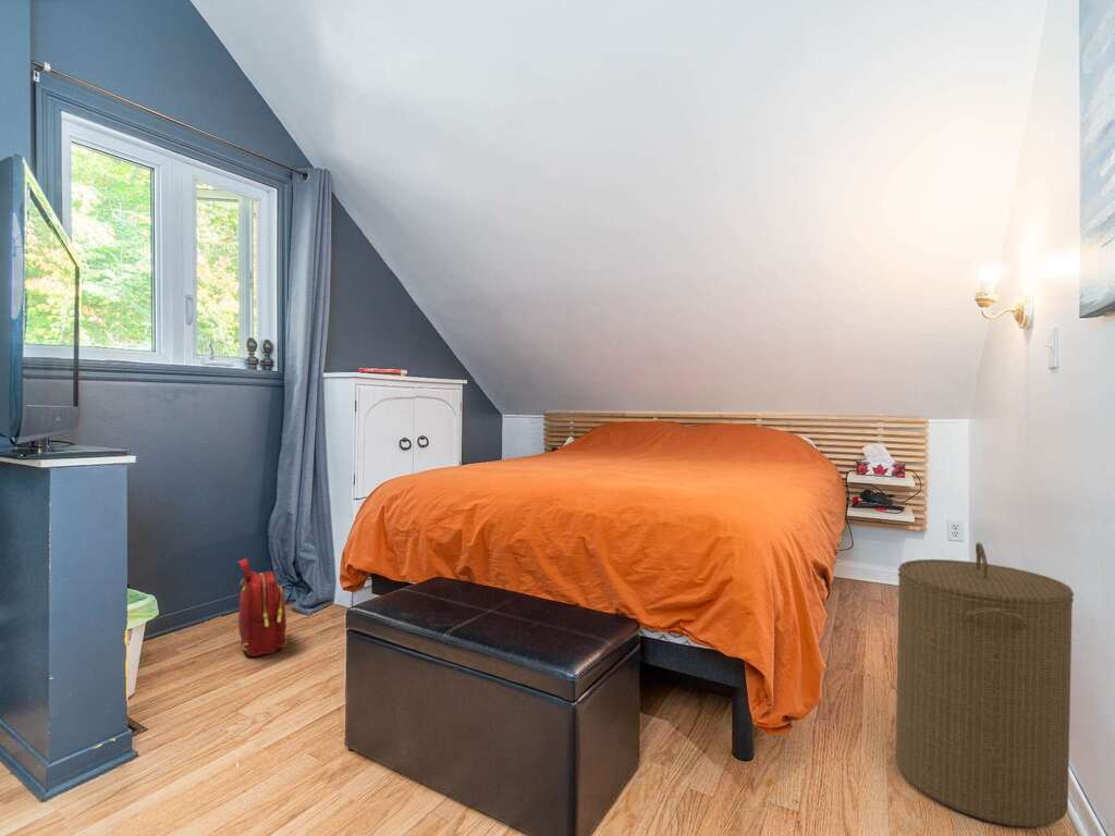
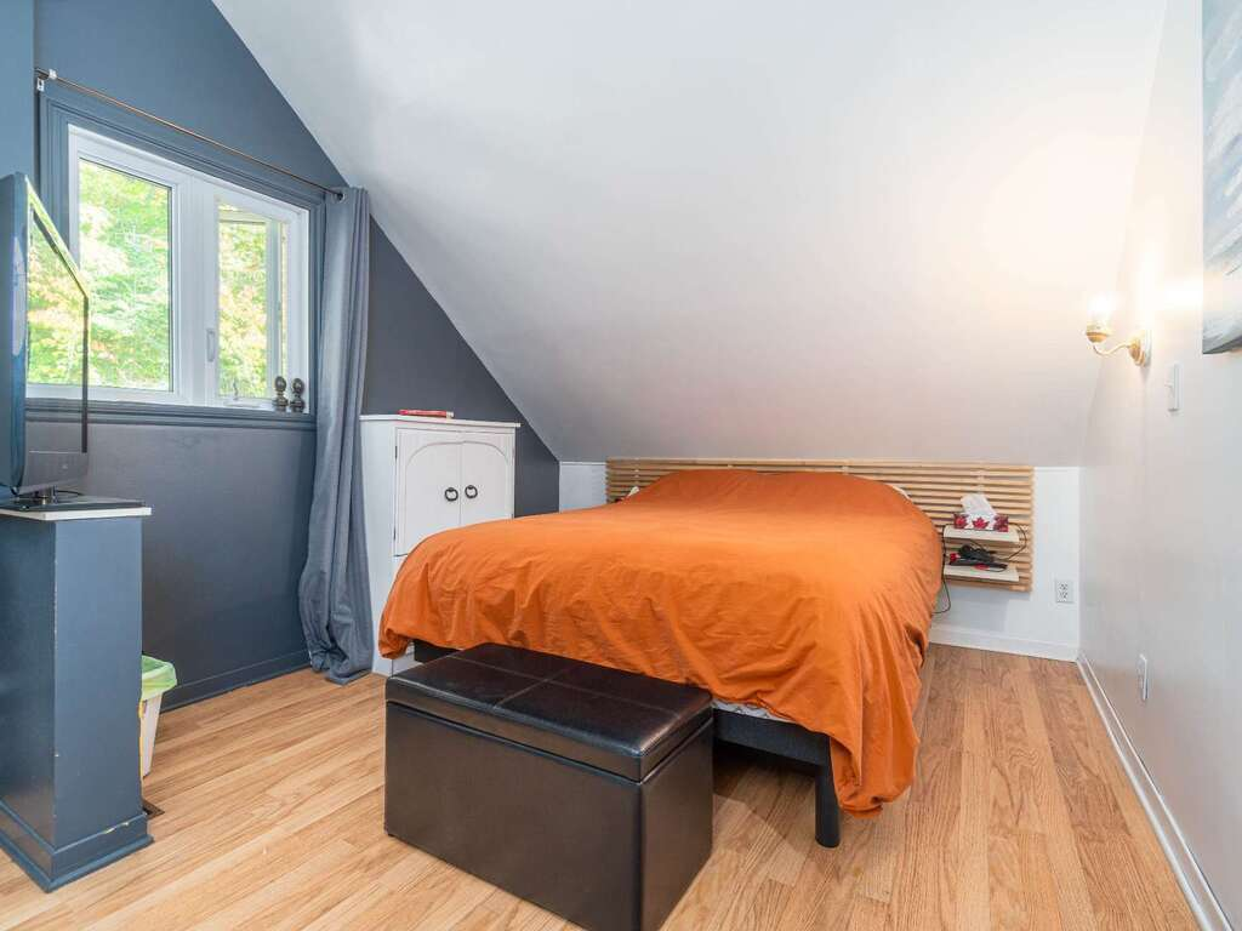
- backpack (261, 601)
- laundry hamper (978, 662)
